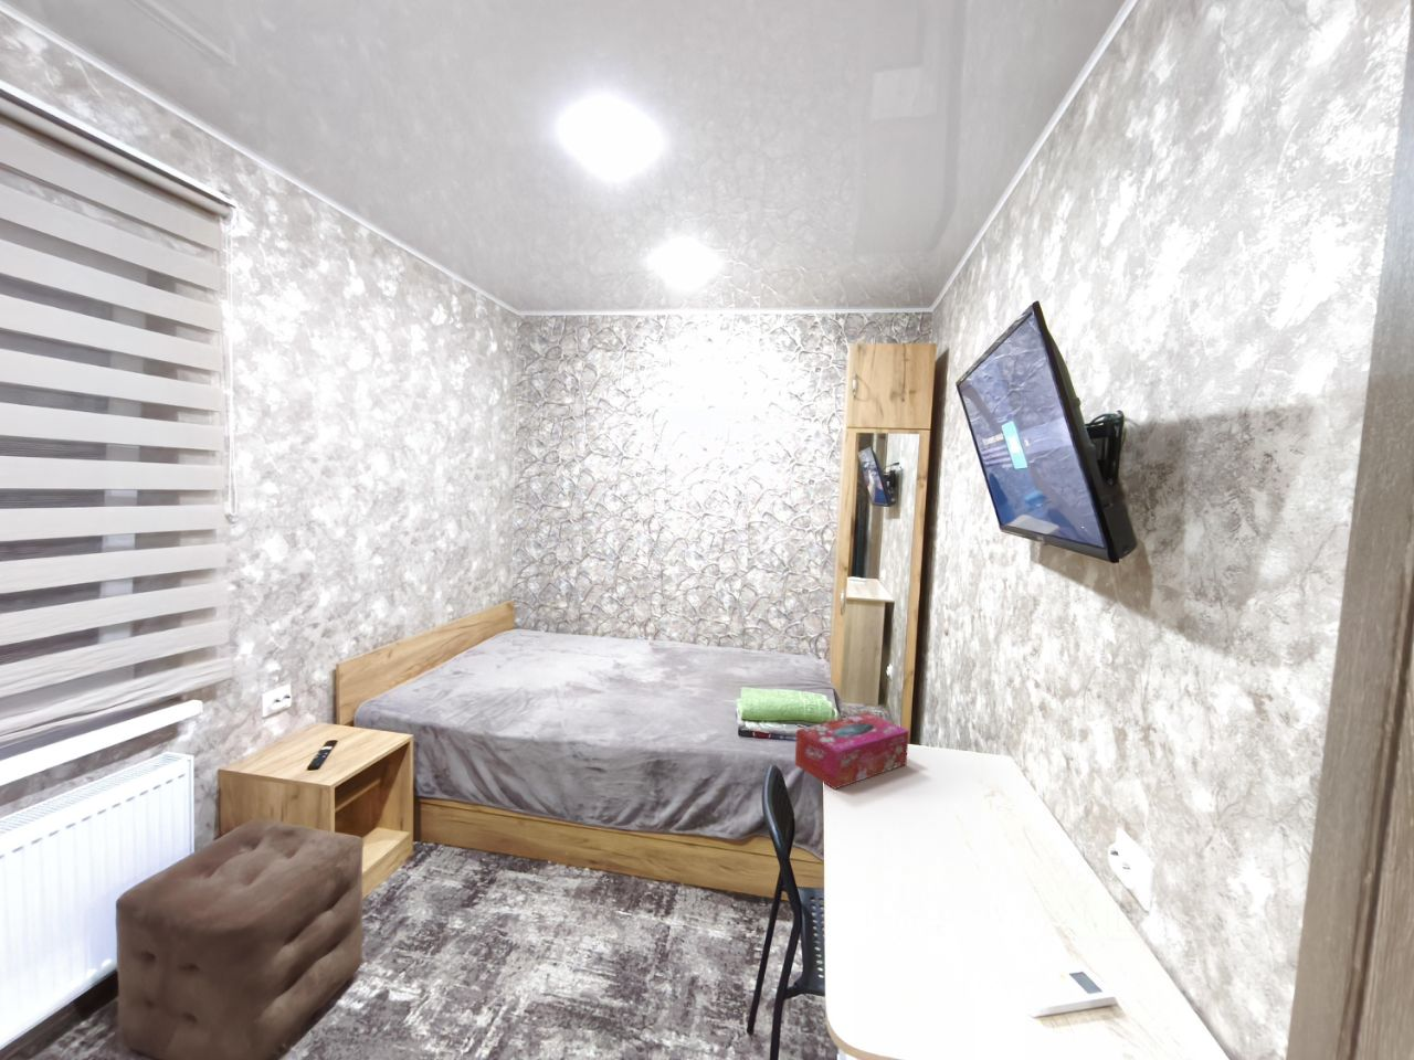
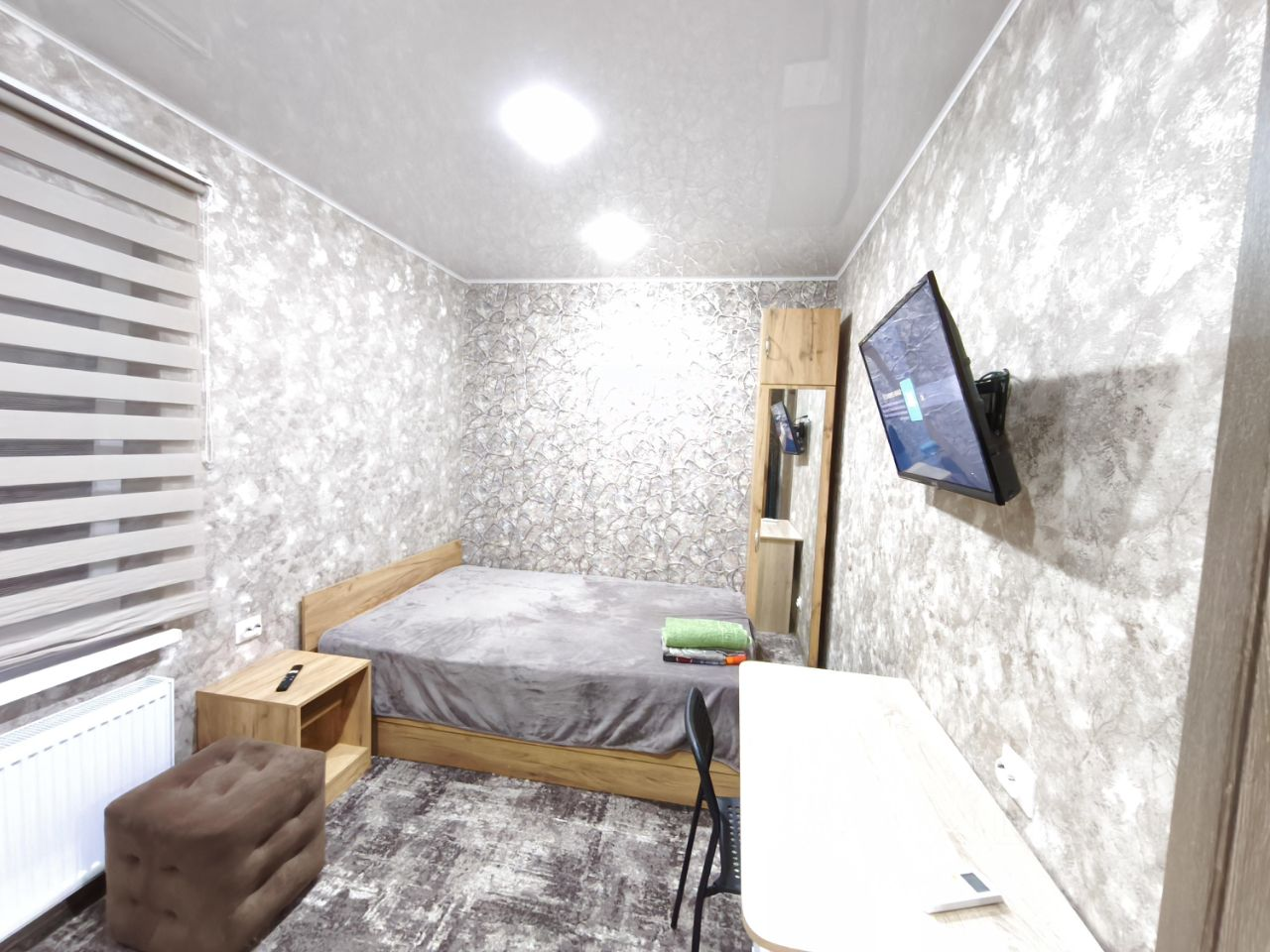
- tissue box (852, 746)
